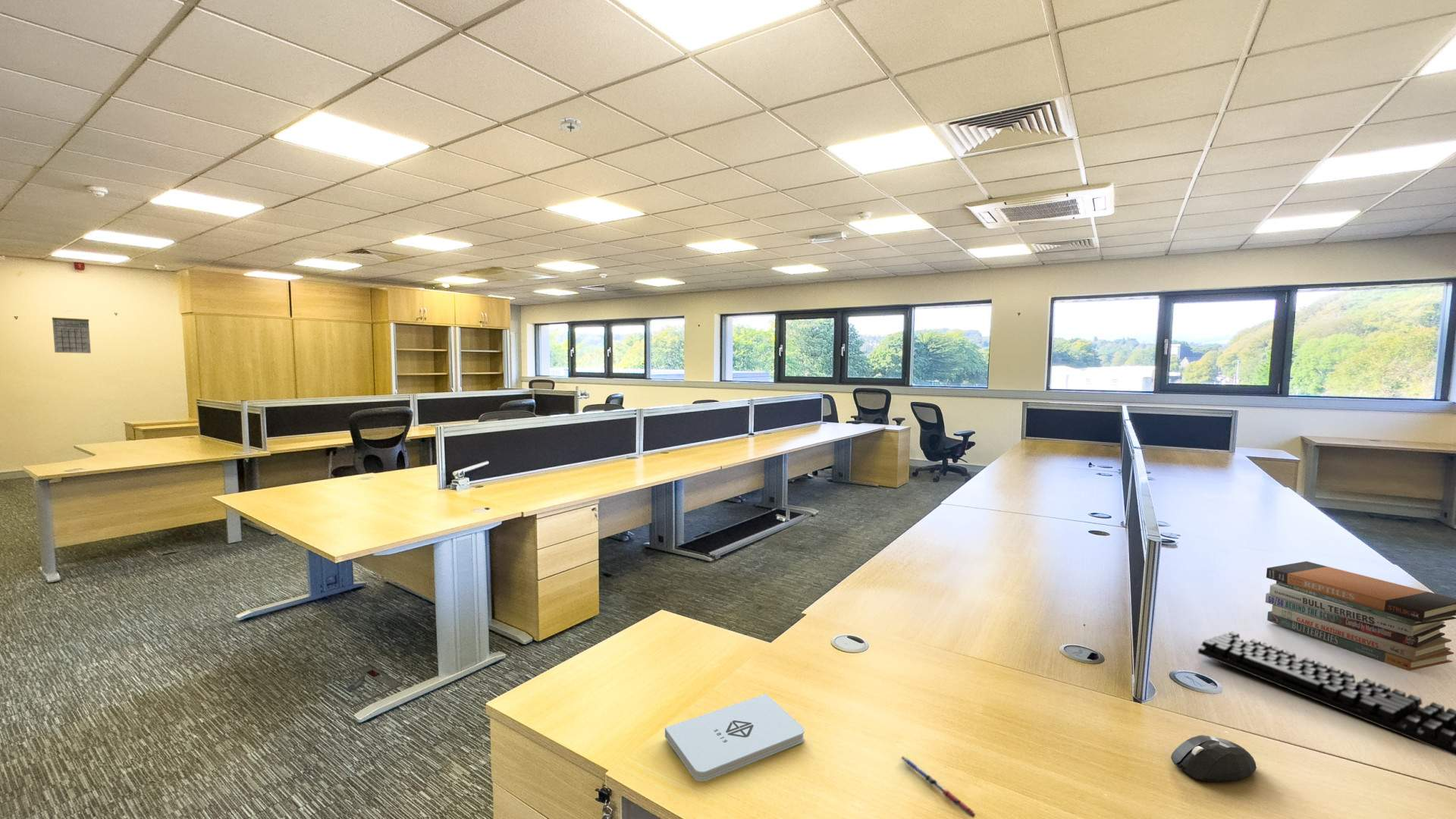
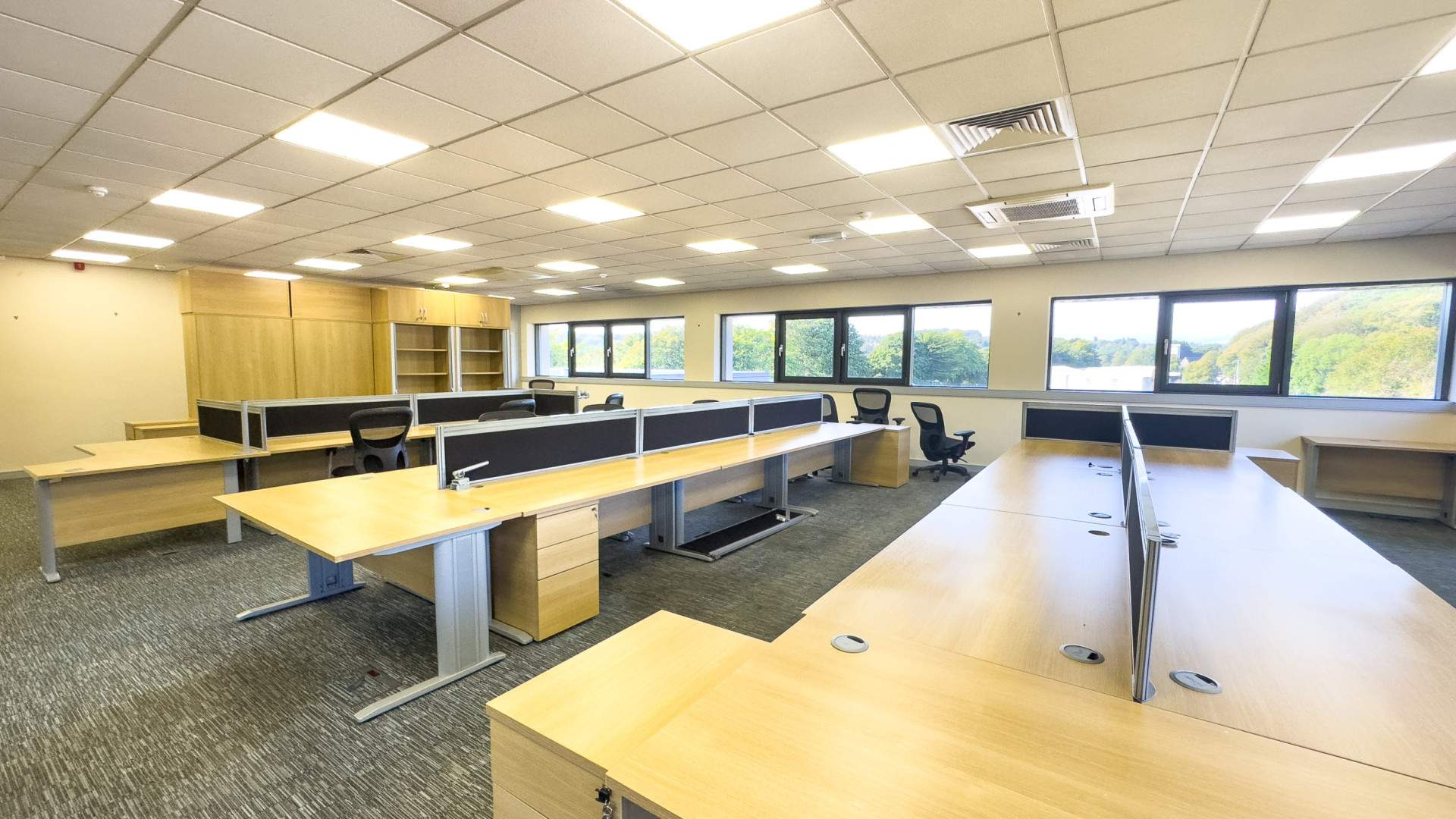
- notepad (736, 734)
- keyboard (1353, 694)
- book stack (1354, 610)
- calendar (71, 331)
- smoke detector (570, 124)
- mouse (1217, 755)
- pen (935, 783)
